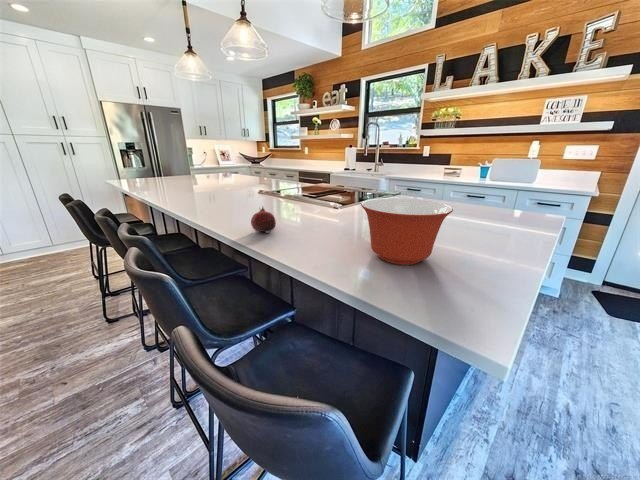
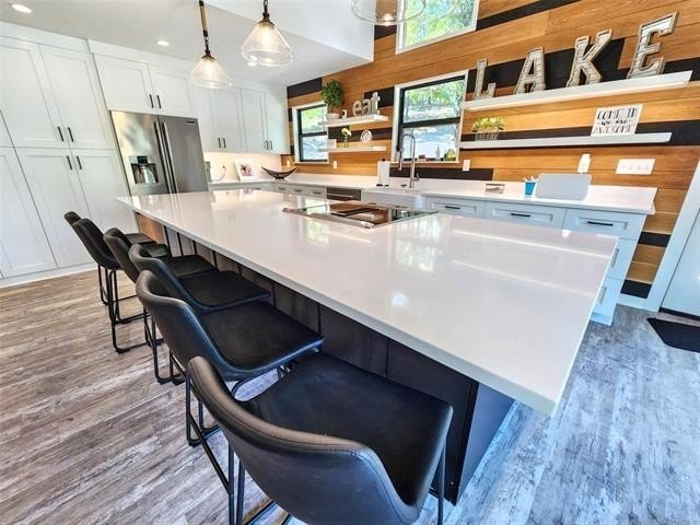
- mixing bowl (402, 231)
- fruit (263, 219)
